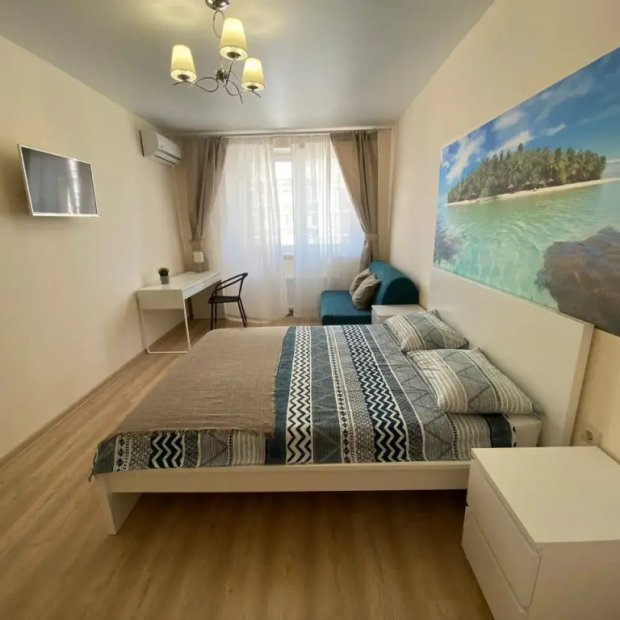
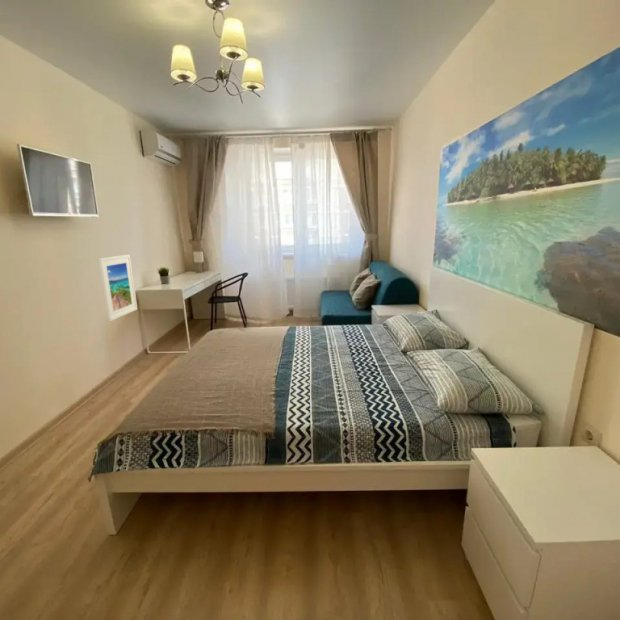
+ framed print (119, 286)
